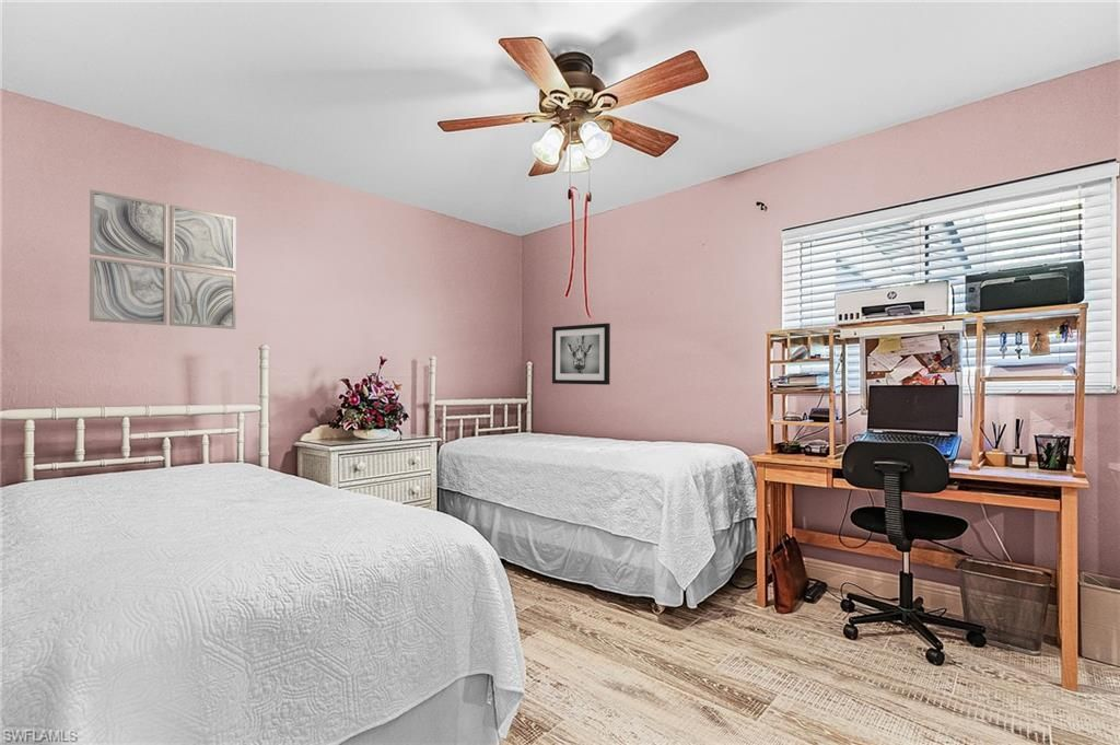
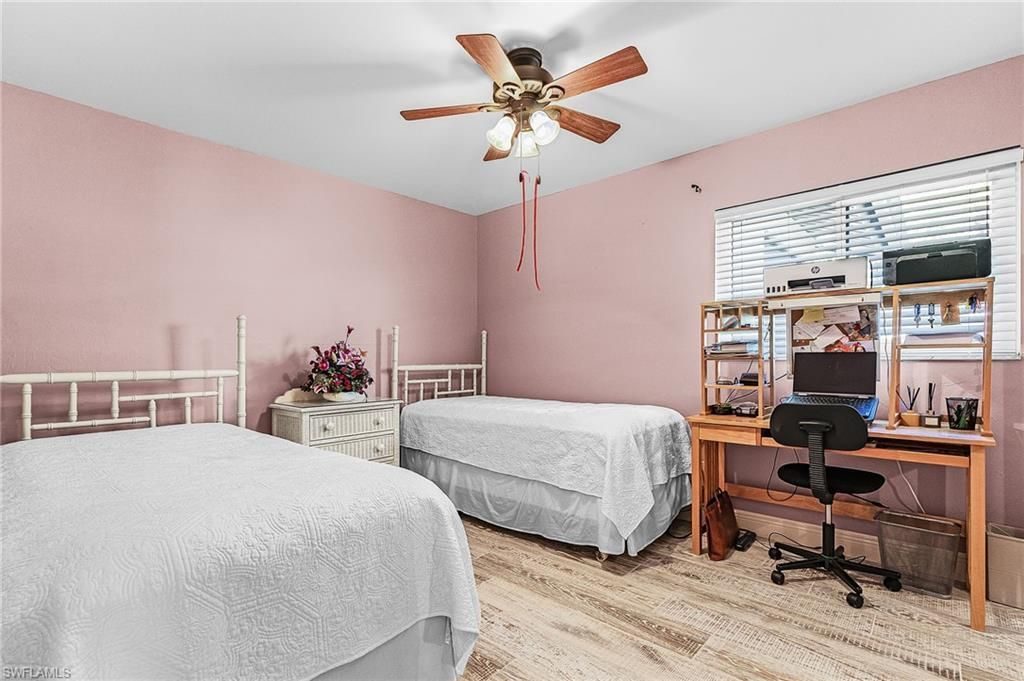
- wall art (580, 354)
- wall art (166, 266)
